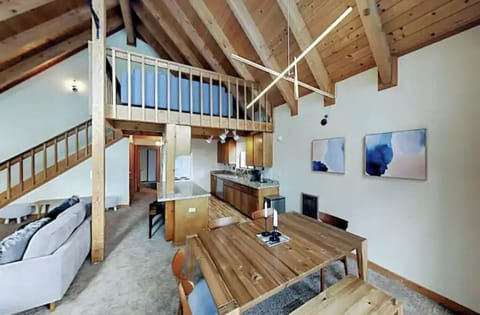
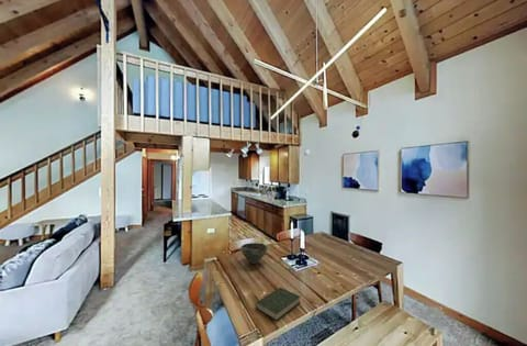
+ book (278, 301)
+ bowl (254, 253)
